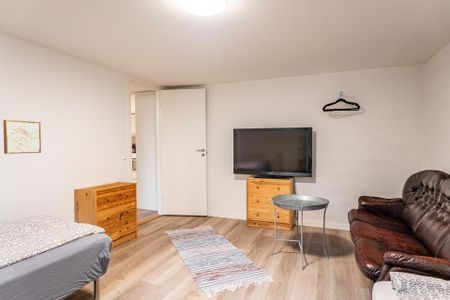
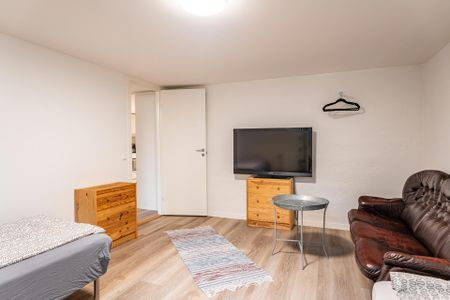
- wall art (23, 137)
